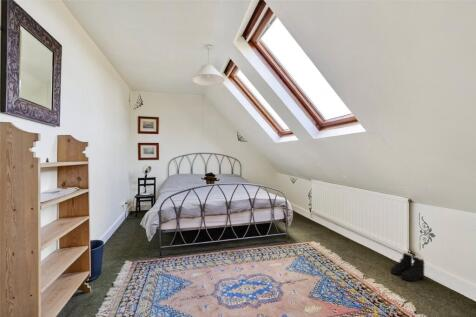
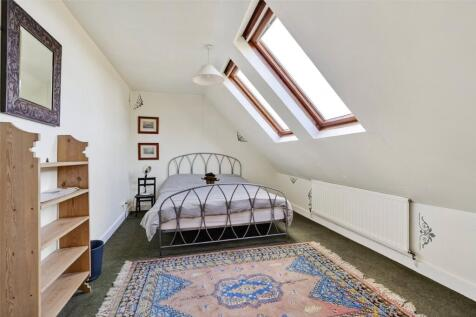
- boots (407, 265)
